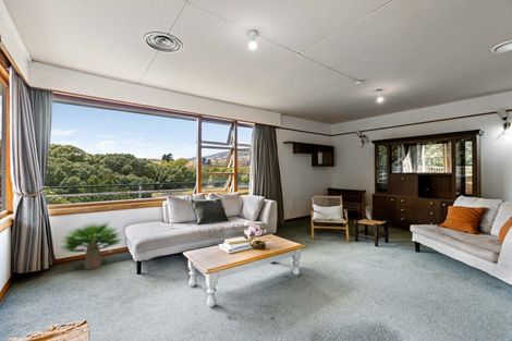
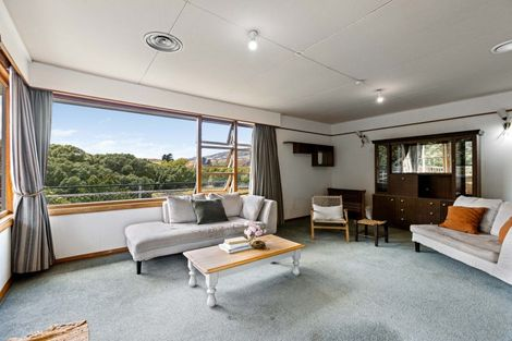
- potted plant (93, 243)
